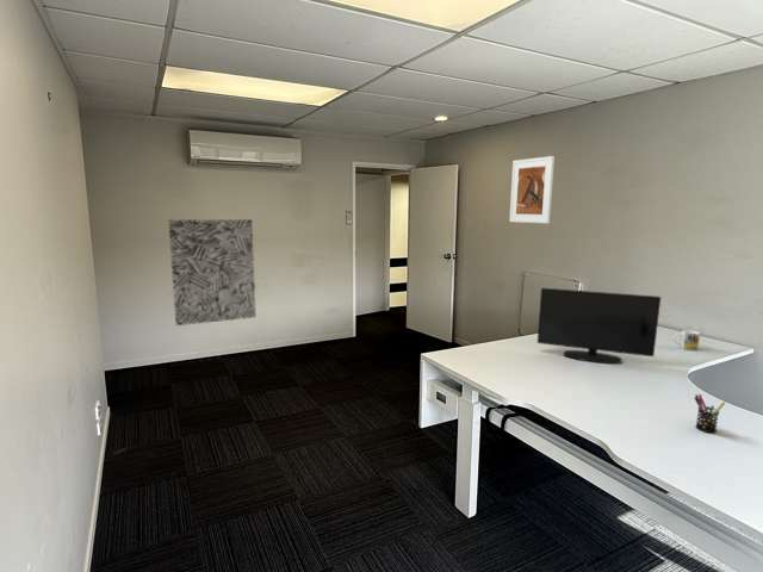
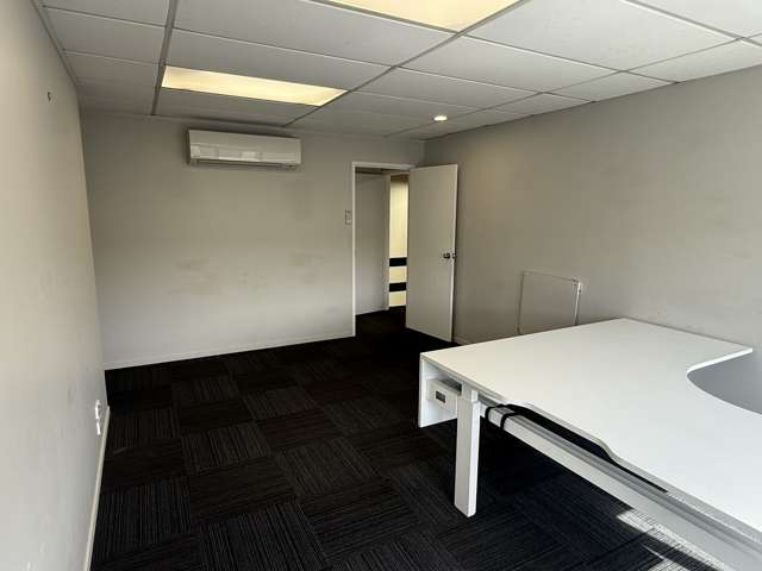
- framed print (531, 191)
- monitor (595, 325)
- mug (686, 338)
- wall art (213, 271)
- pen holder (707, 412)
